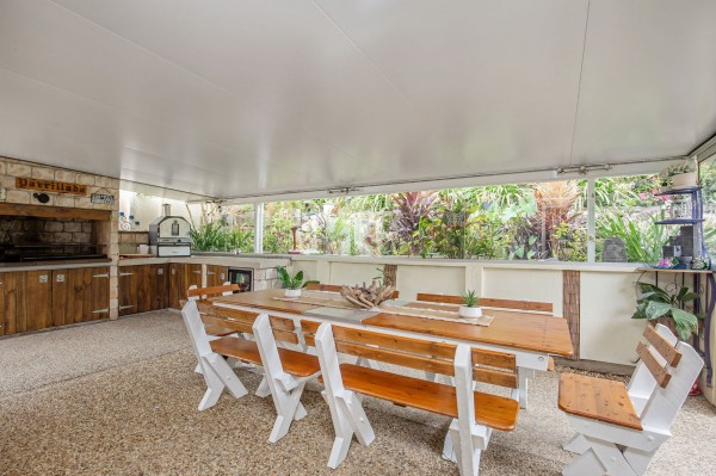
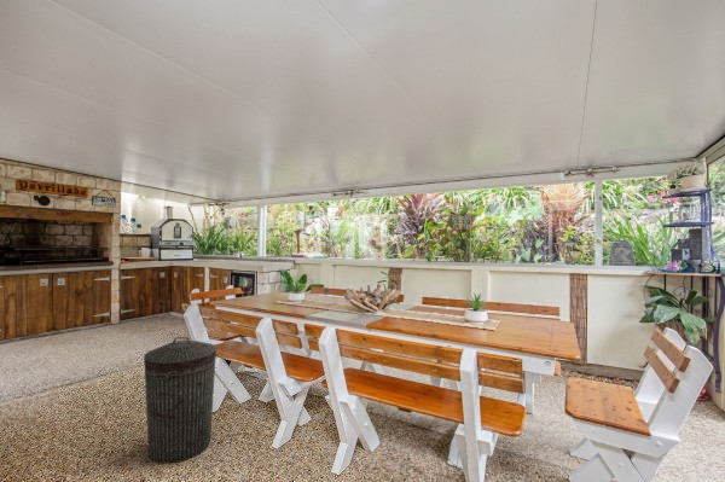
+ trash can (180, 391)
